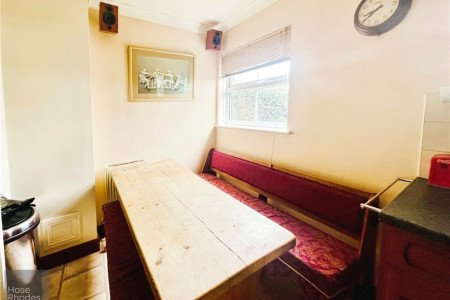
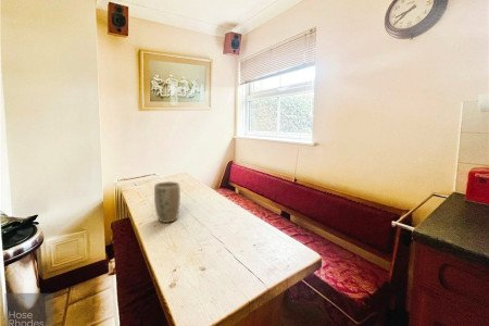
+ plant pot (167, 201)
